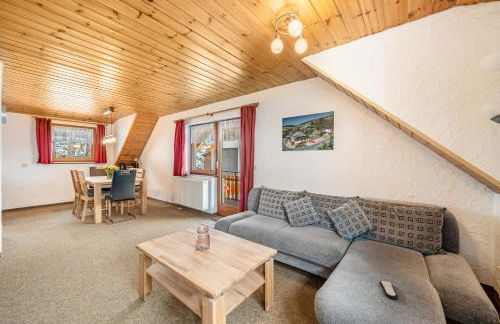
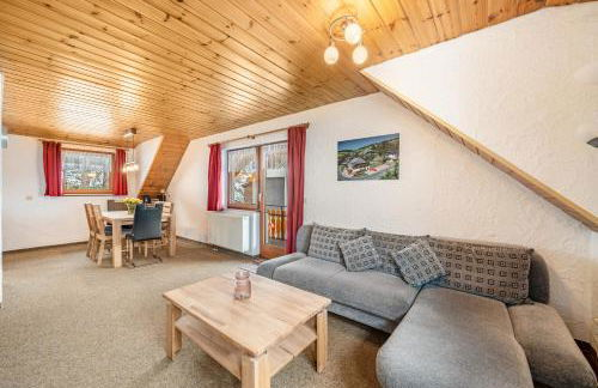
- remote control (388, 289)
